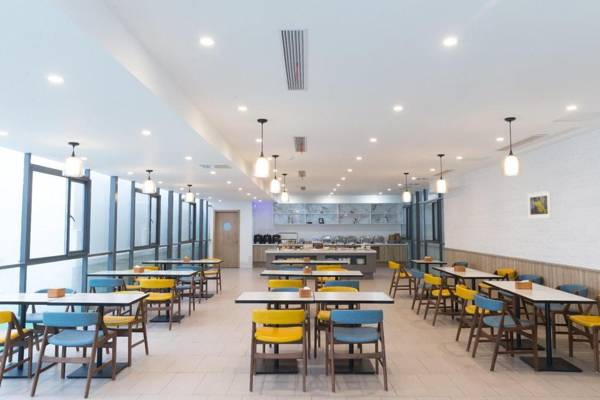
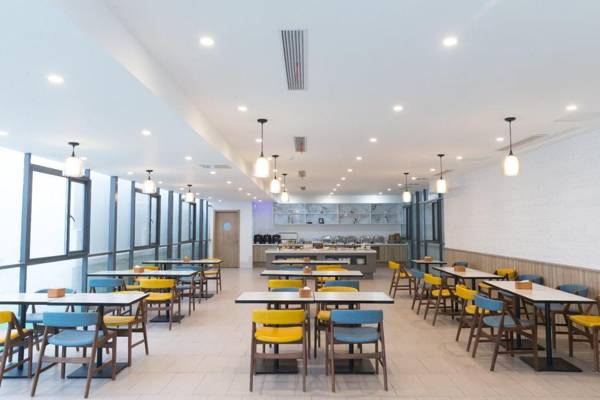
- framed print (538, 205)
